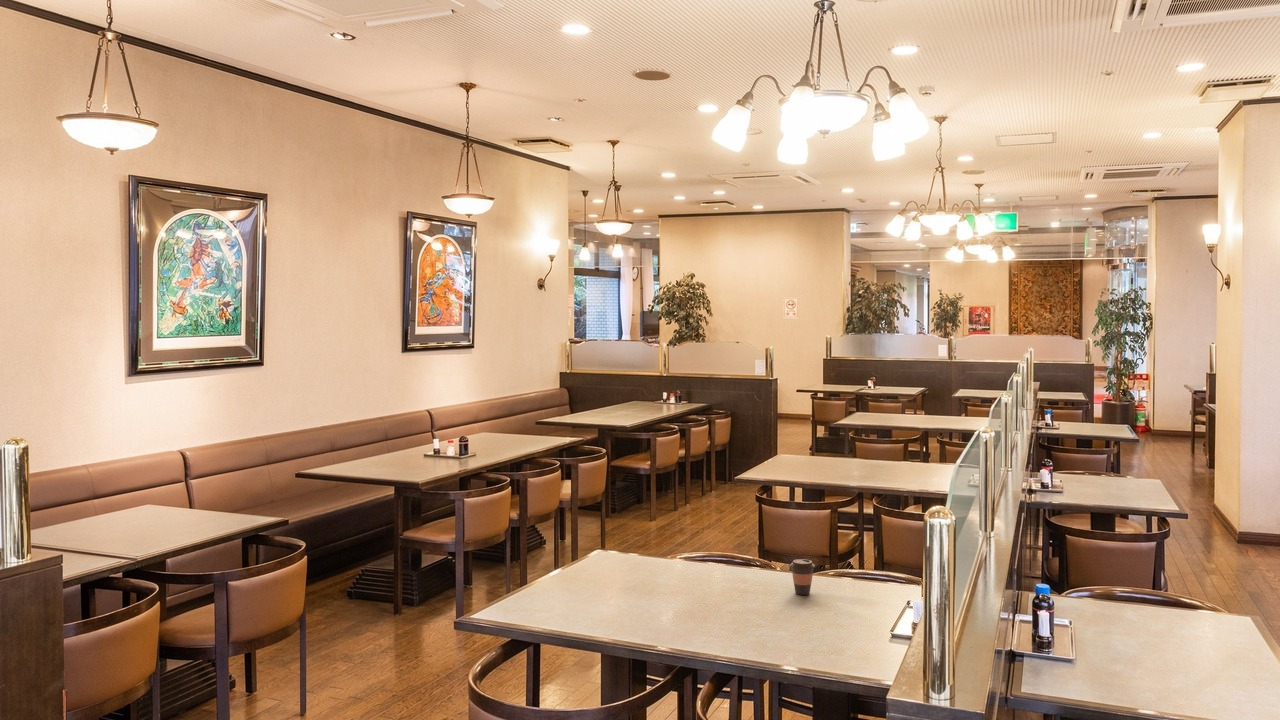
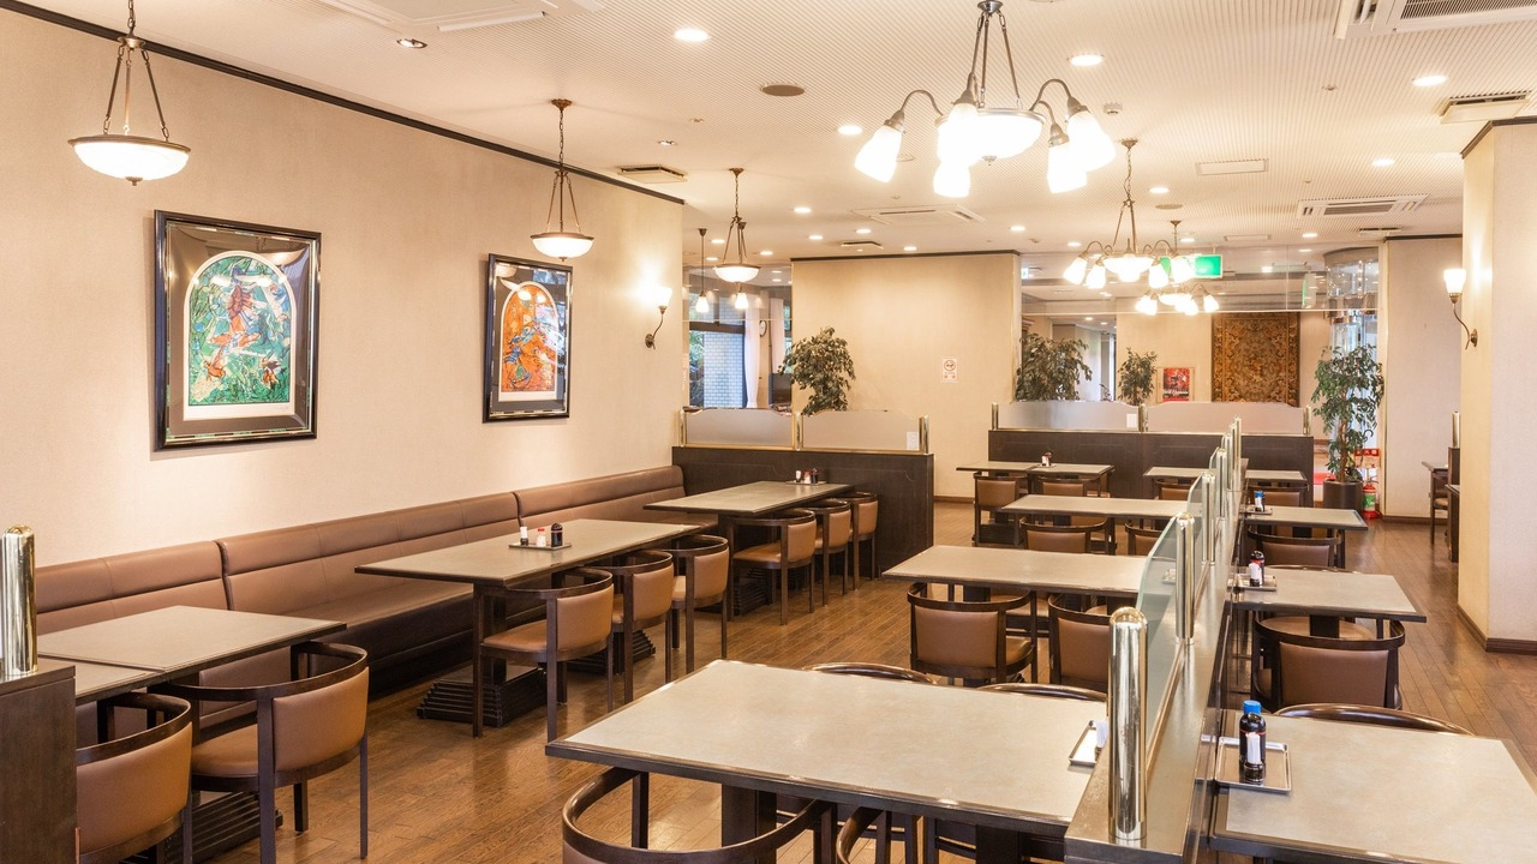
- coffee cup (802, 577)
